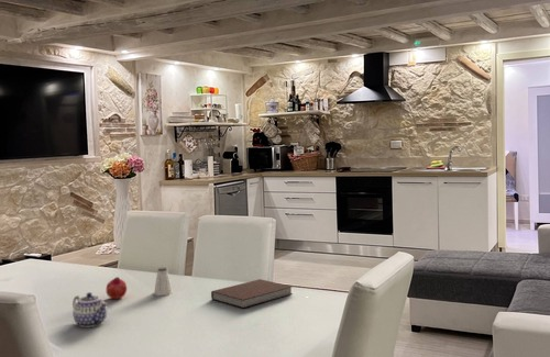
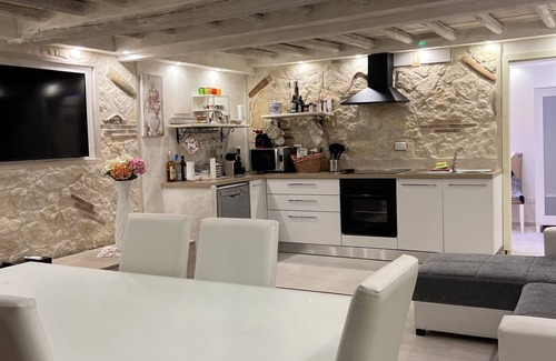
- saltshaker (162, 280)
- notebook (252, 292)
- teapot (89, 308)
- fruit (116, 287)
